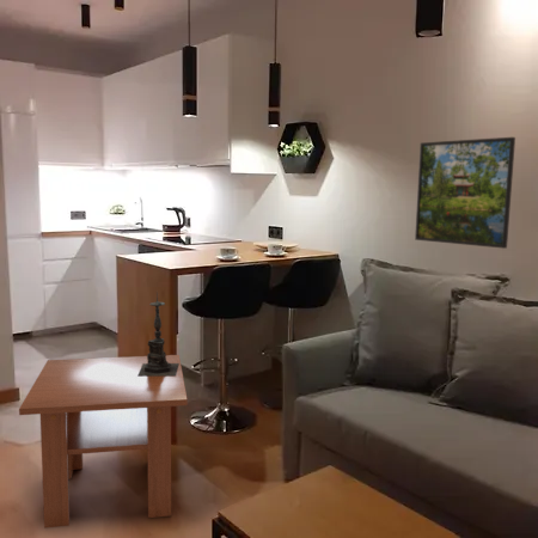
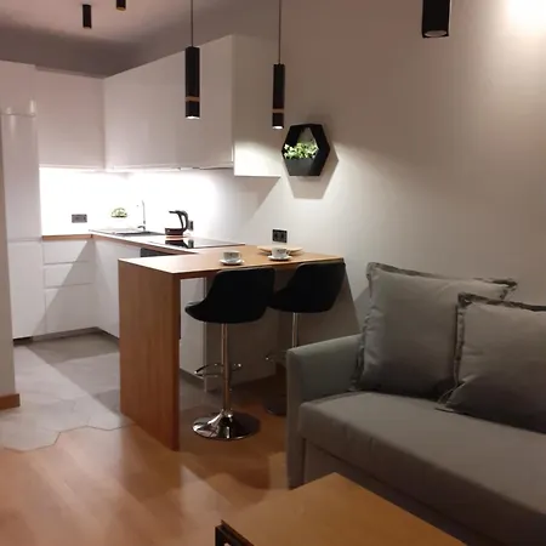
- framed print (460, 192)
- coffee table (111, 434)
- candle holder (158, 330)
